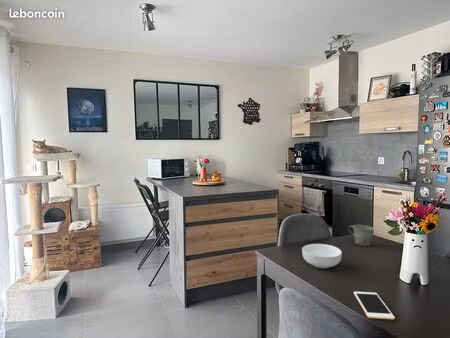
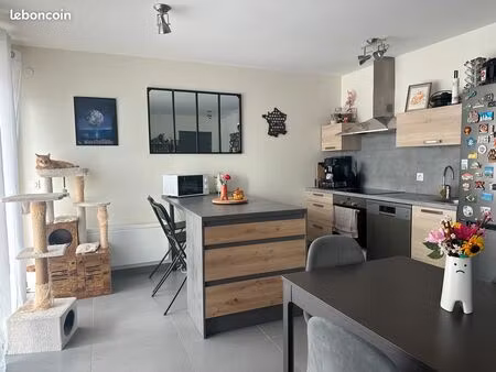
- cell phone (372, 304)
- mug (361, 235)
- cereal bowl (321, 257)
